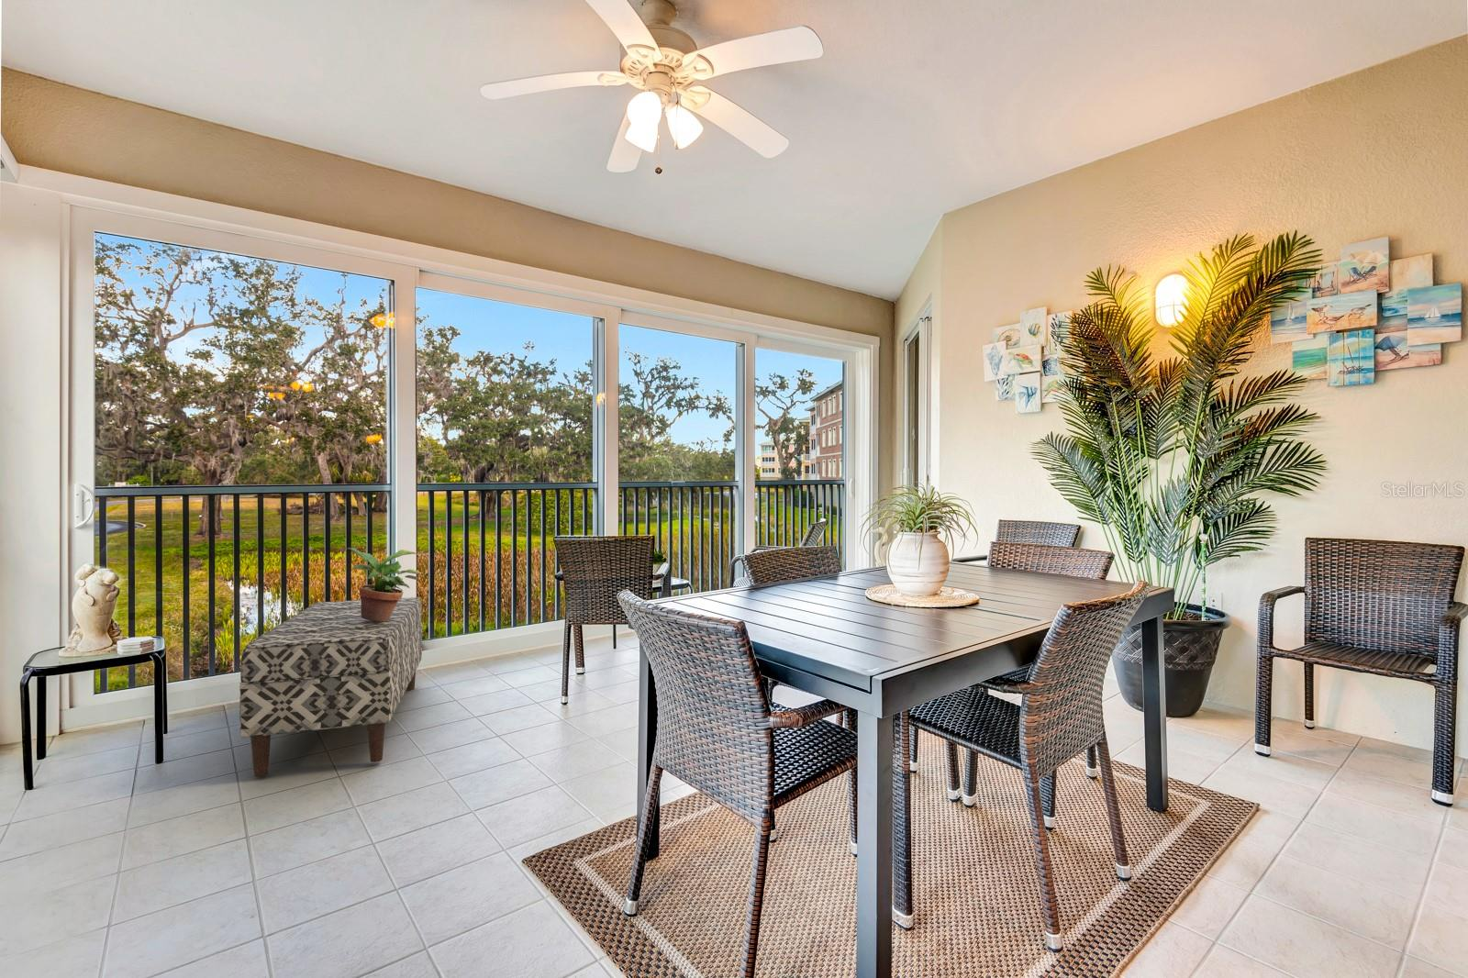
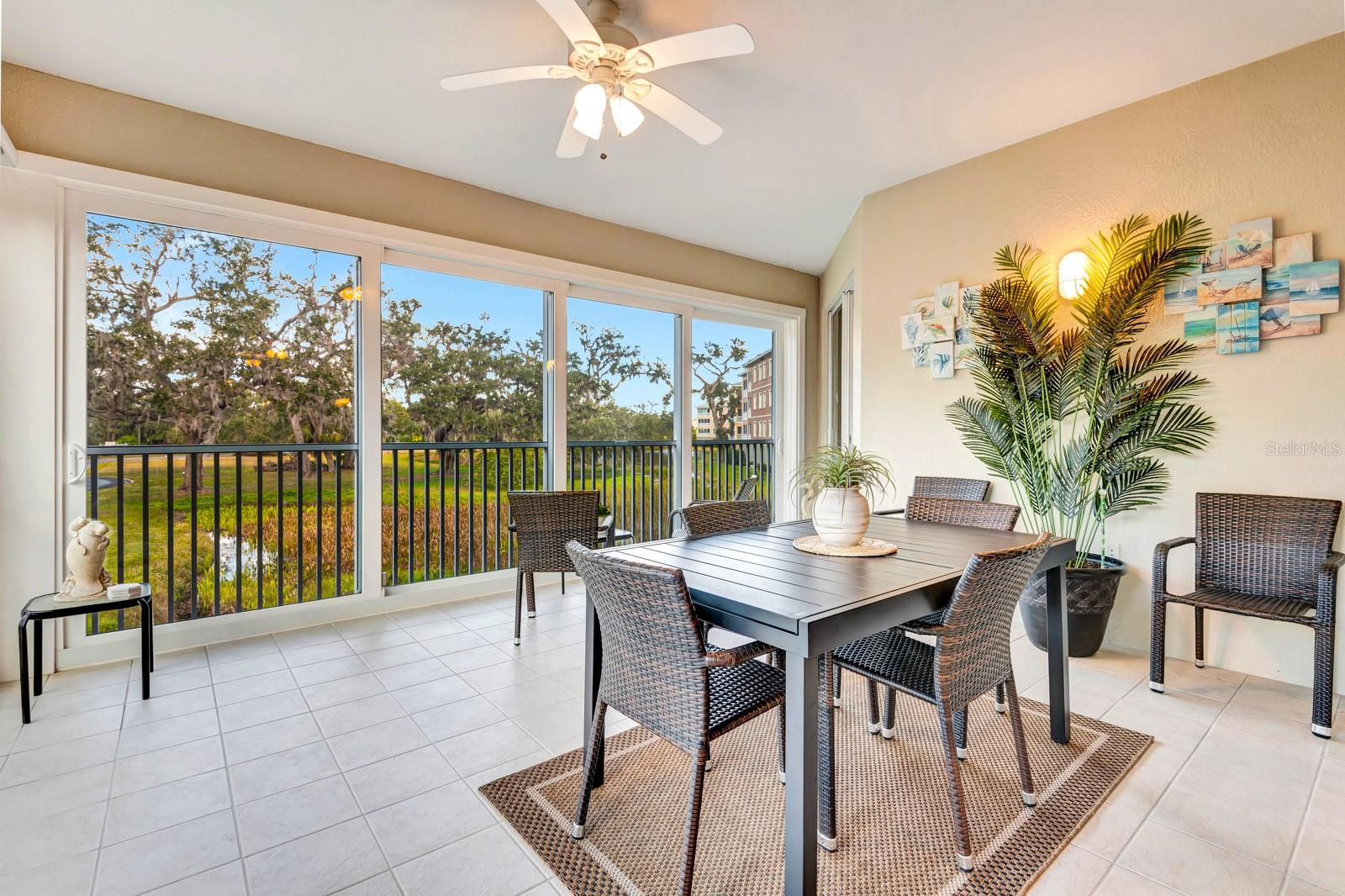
- bench (348, 670)
- potted plant (367, 586)
